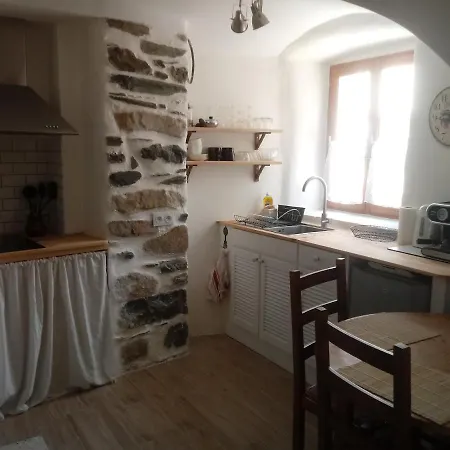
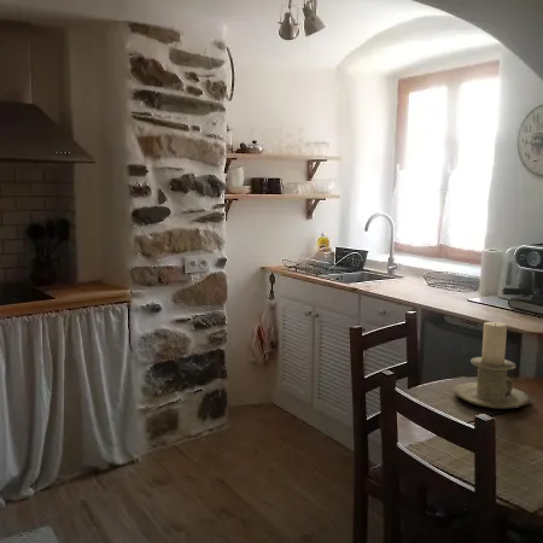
+ candle holder (492, 361)
